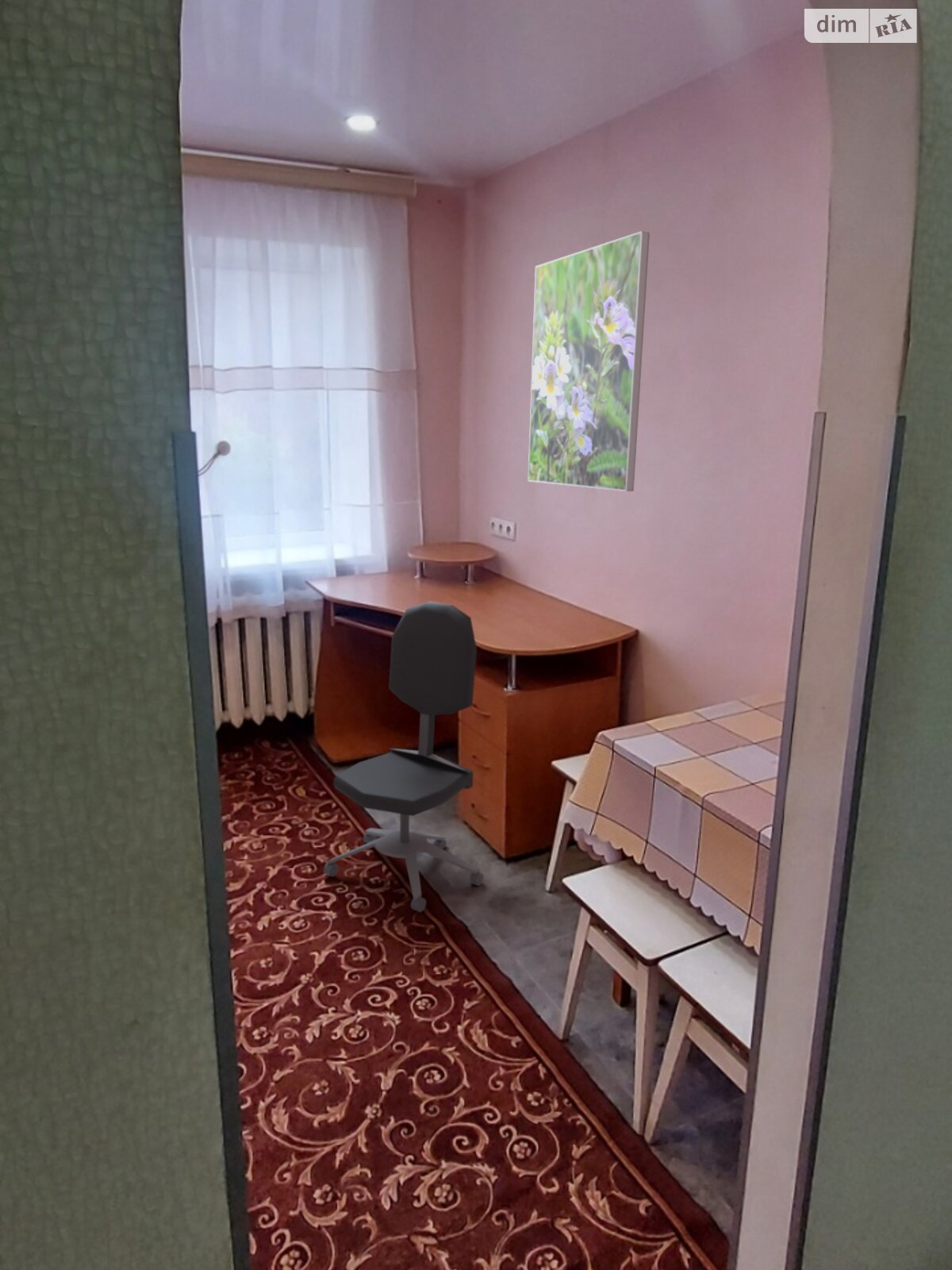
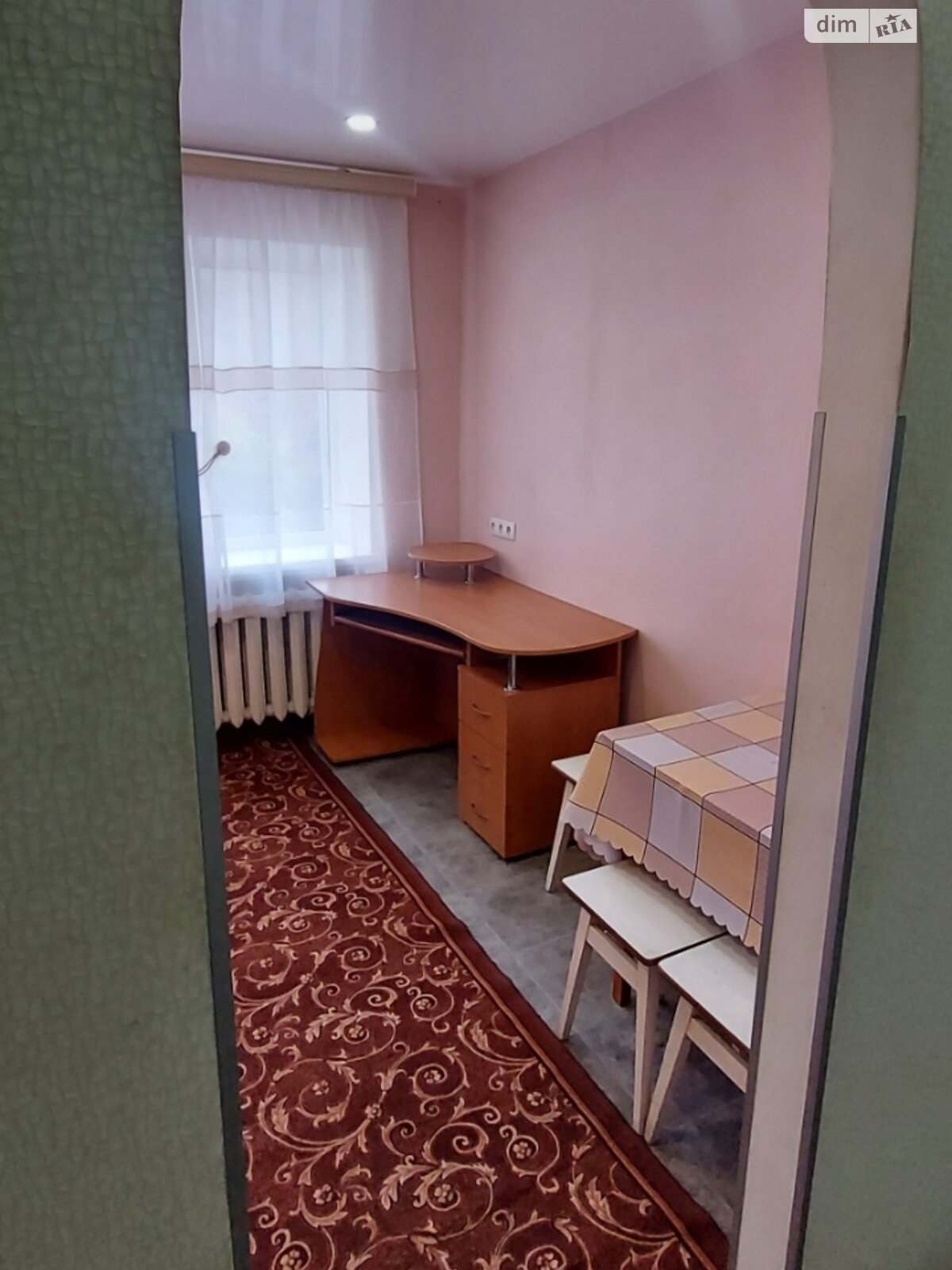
- office chair (406, 749)
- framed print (581, 371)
